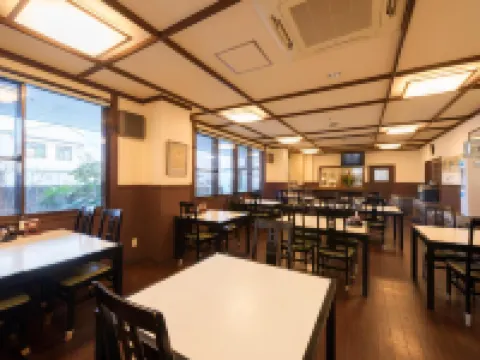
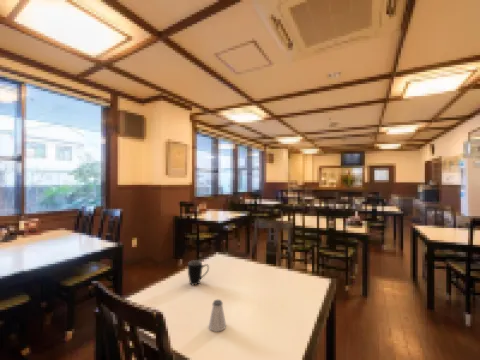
+ saltshaker (217, 313)
+ mug (198, 272)
